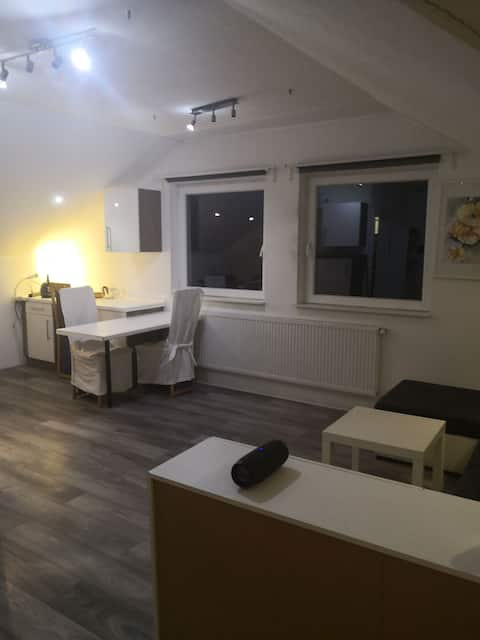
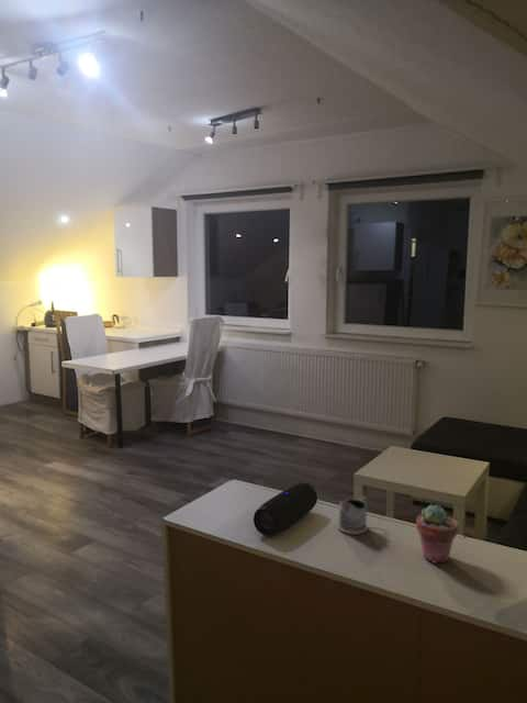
+ tea glass holder (355, 511)
+ potted succulent (436, 531)
